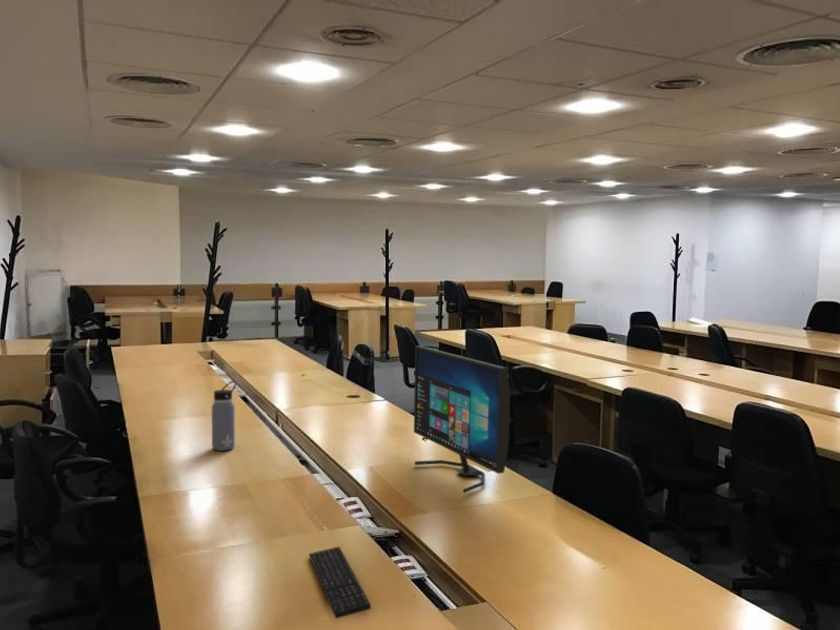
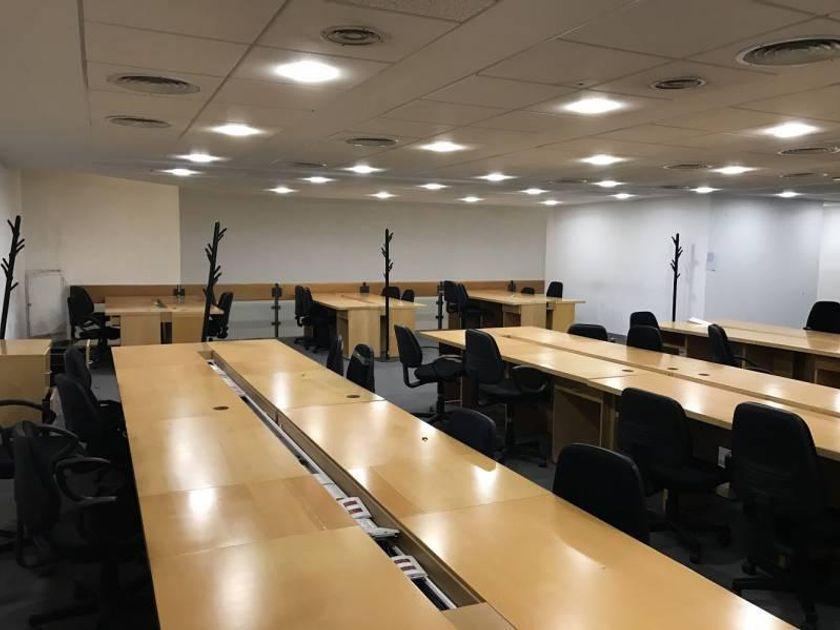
- computer monitor (457, 415)
- water bottle (224, 415)
- keyboard (337, 579)
